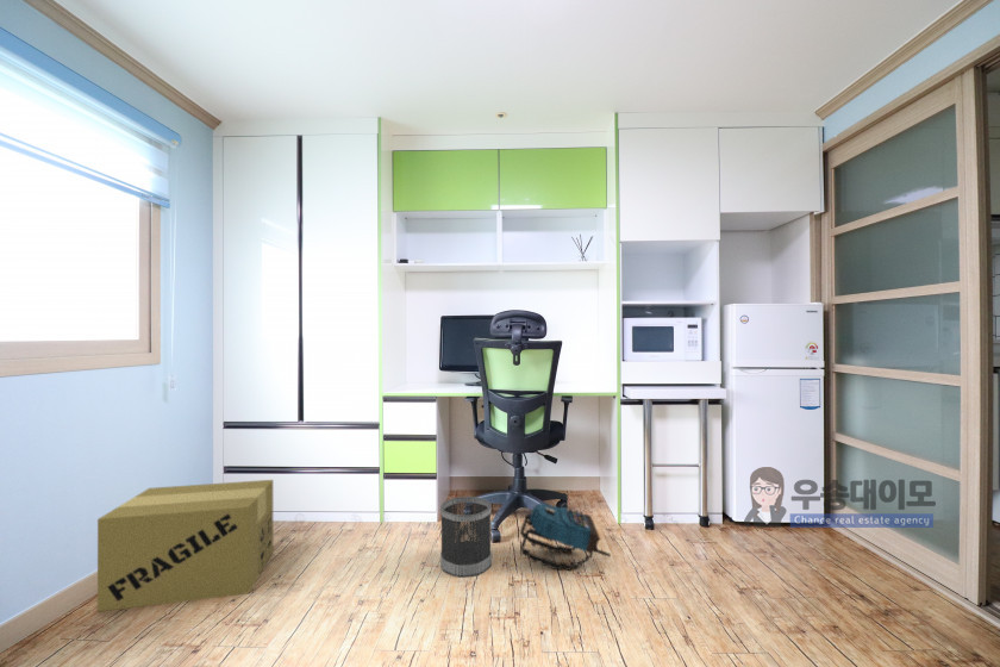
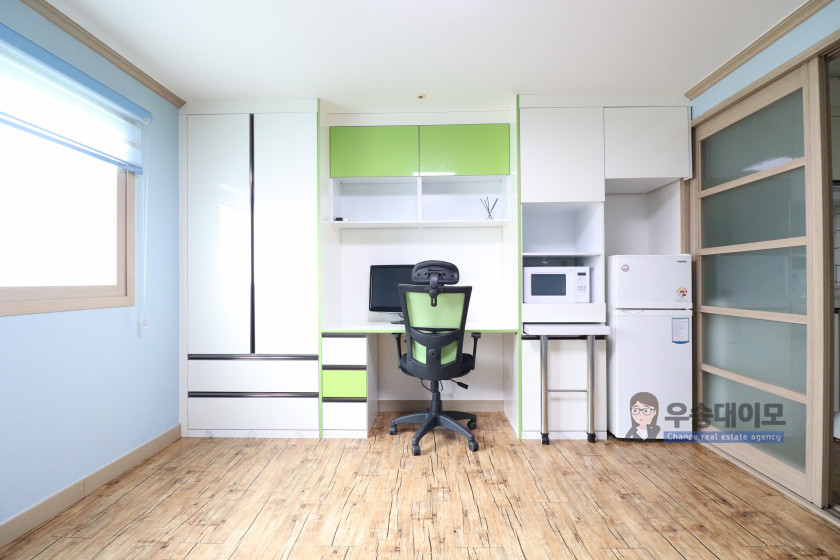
- backpack (563, 534)
- cardboard box (195, 537)
- wastebasket (465, 534)
